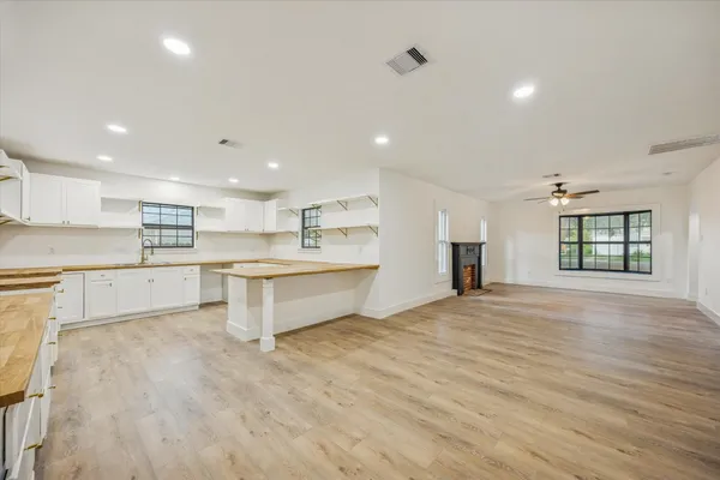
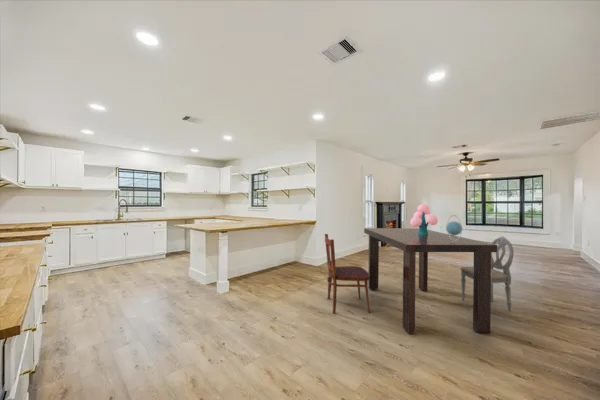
+ dining chair (491, 270)
+ dining table (414, 270)
+ bouquet (423, 218)
+ dining chair (345, 270)
+ decorative globe (454, 228)
